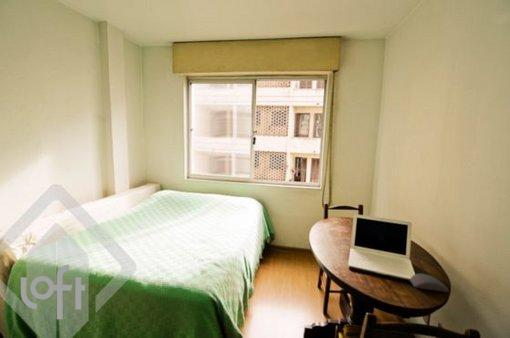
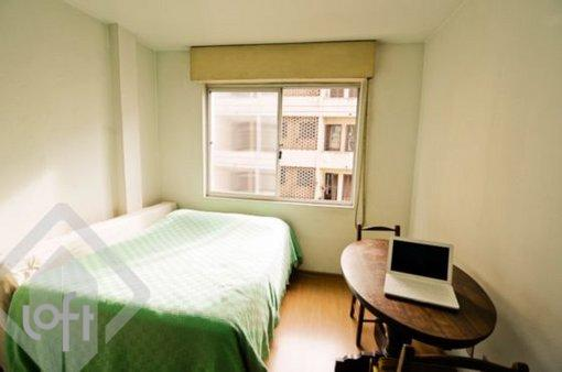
- computer mouse (429, 282)
